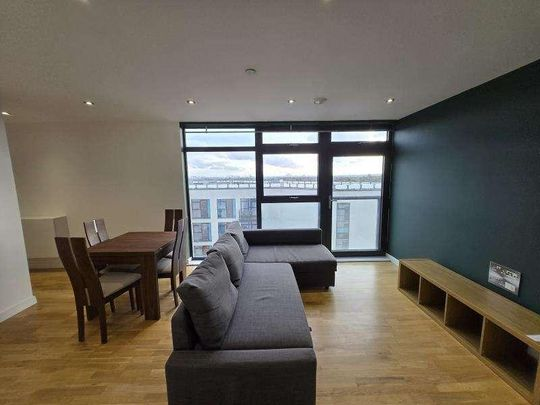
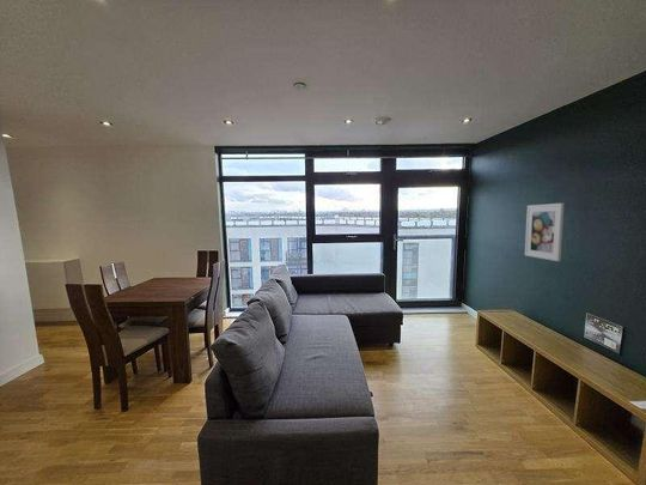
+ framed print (542, 231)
